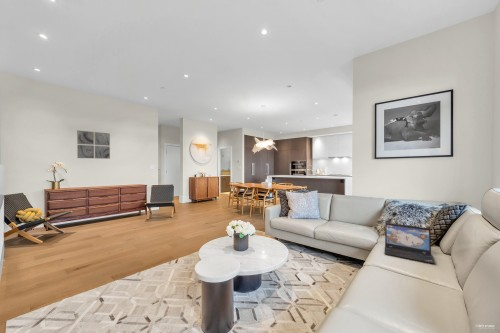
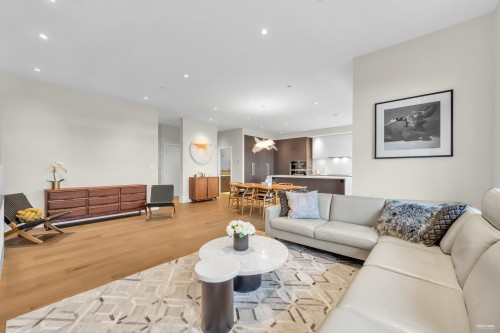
- laptop (407, 241)
- wall art (93, 144)
